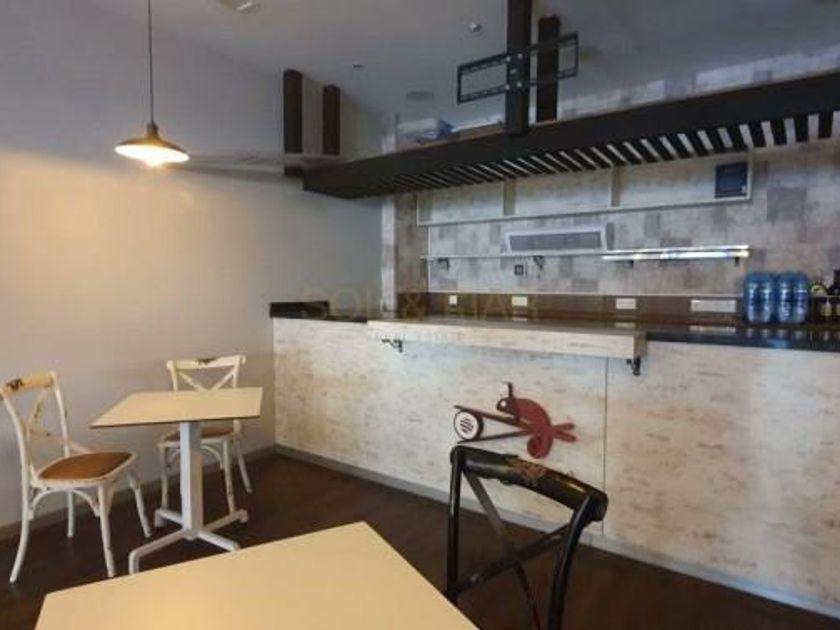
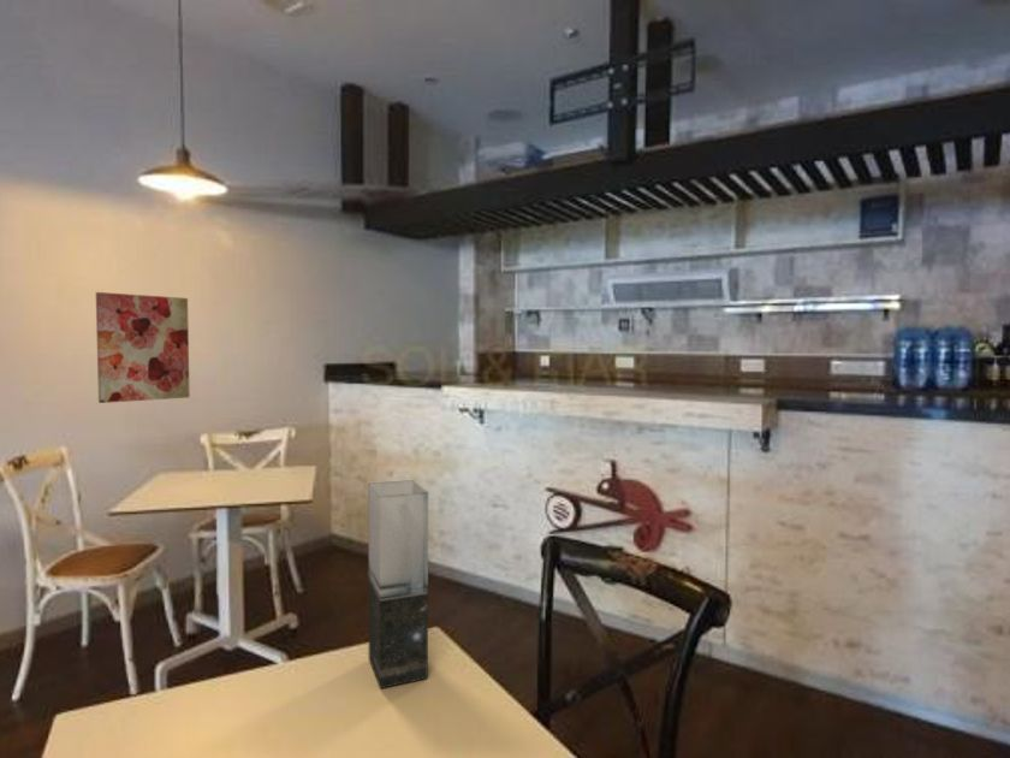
+ vase (397, 579)
+ wall art (144, 348)
